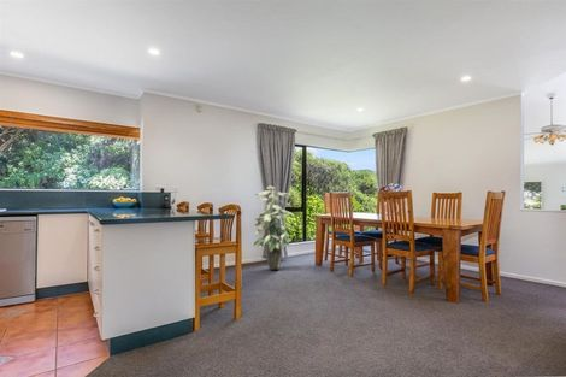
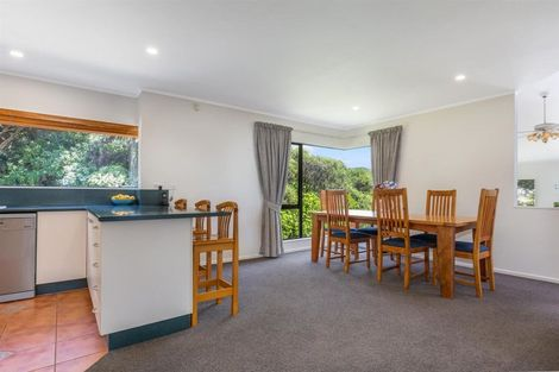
- indoor plant (271, 226)
